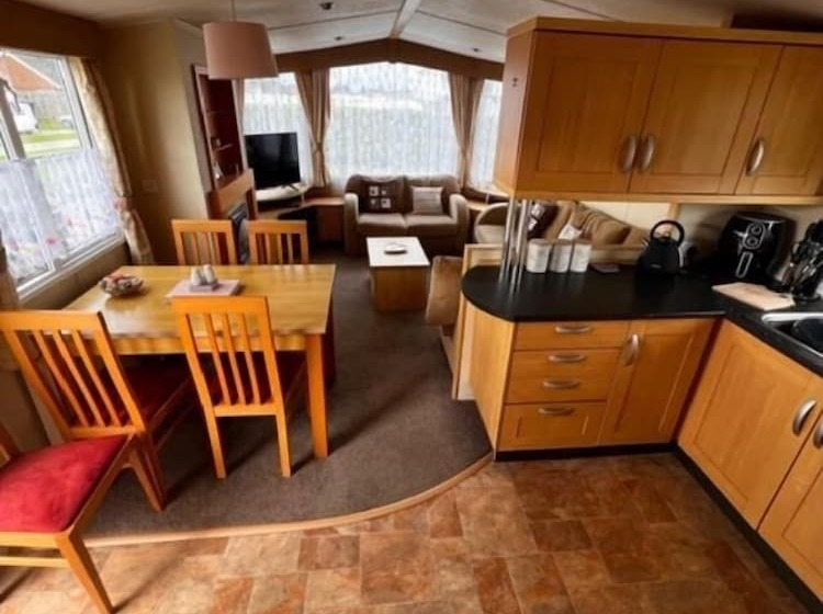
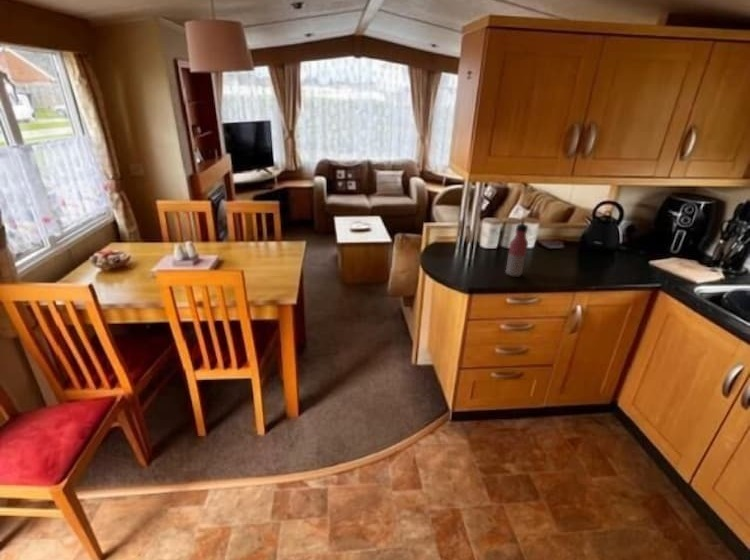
+ water bottle (517, 250)
